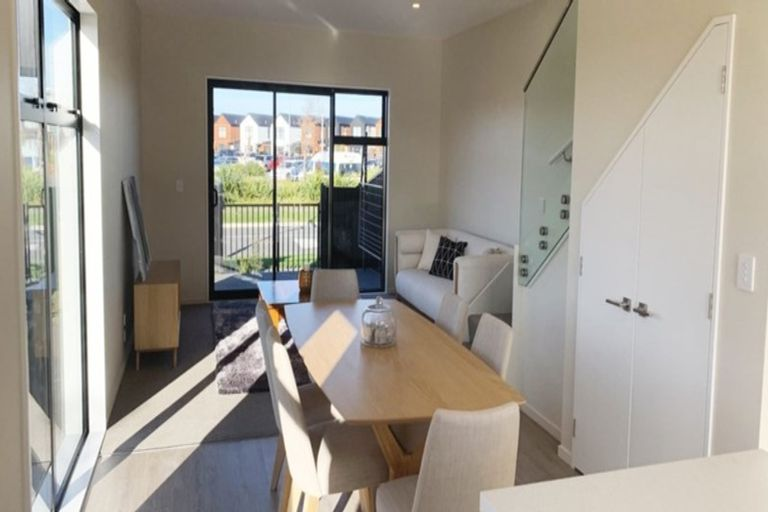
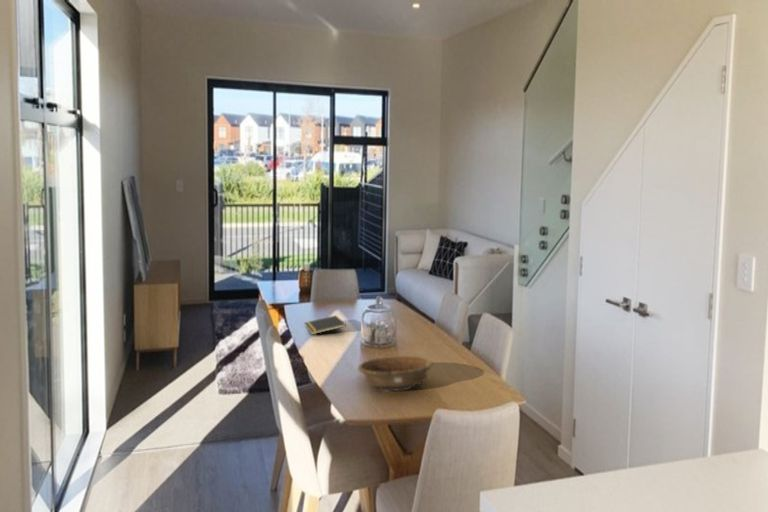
+ notepad (324, 324)
+ decorative bowl (395, 373)
